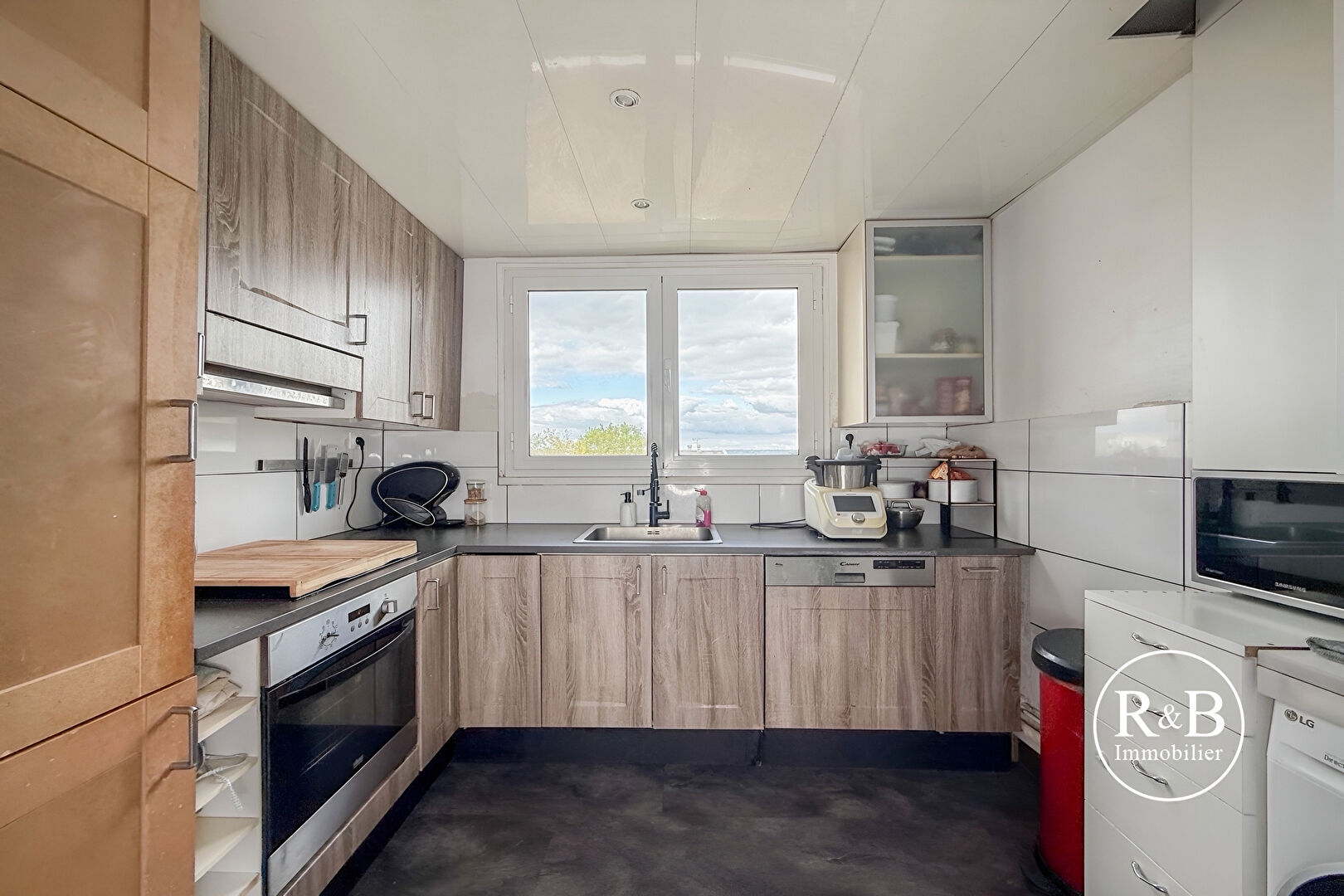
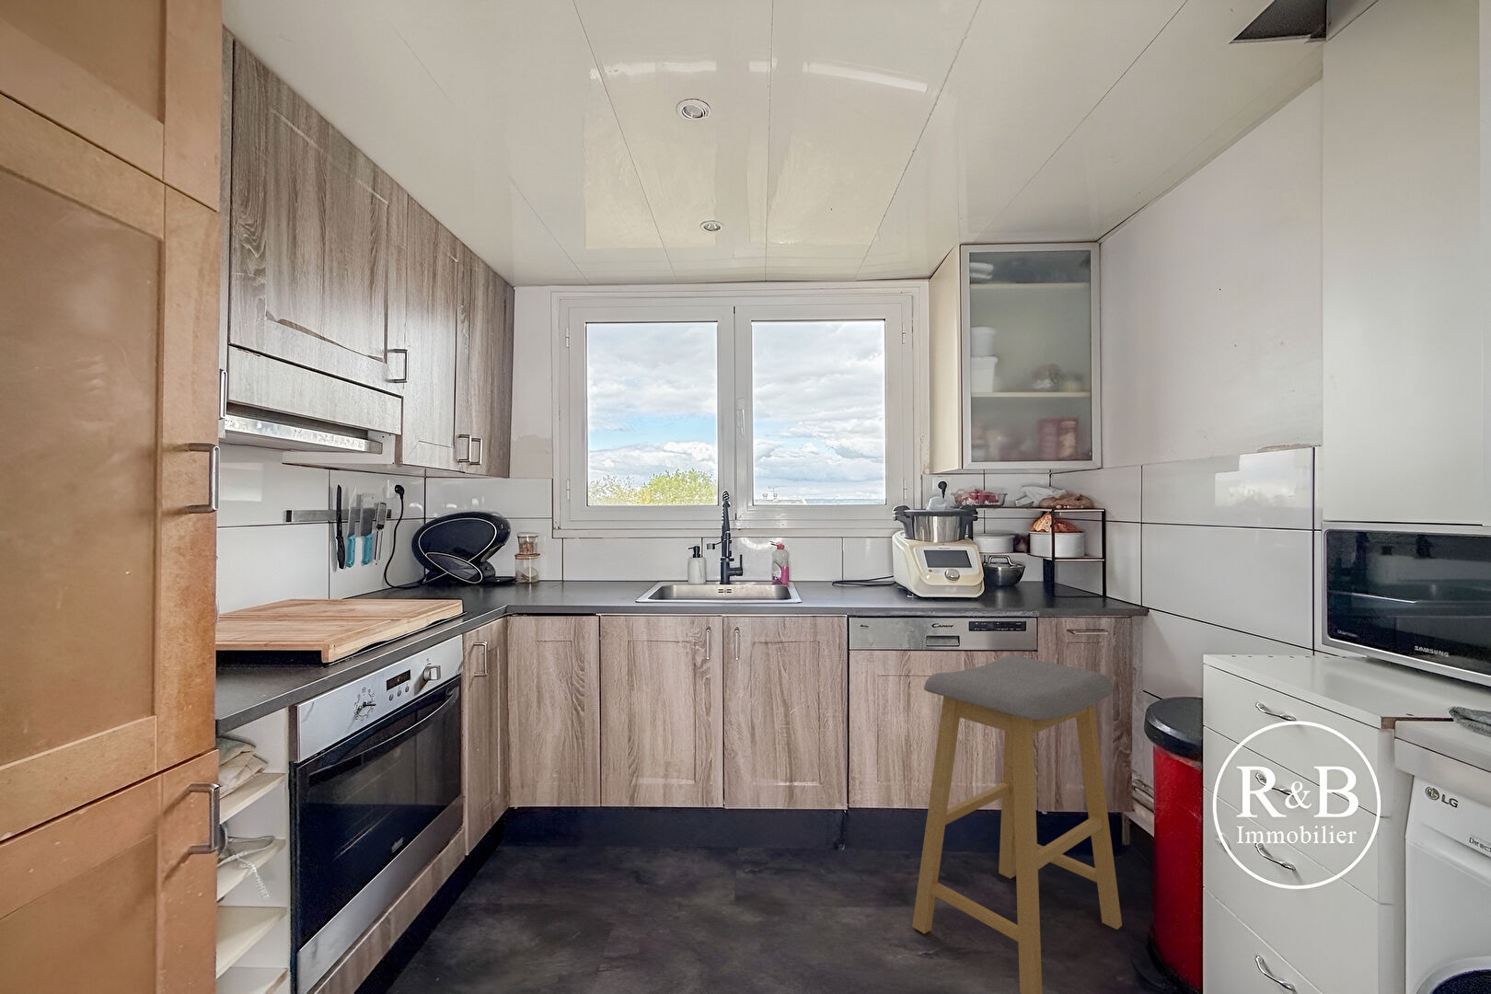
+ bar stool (1018, 799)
